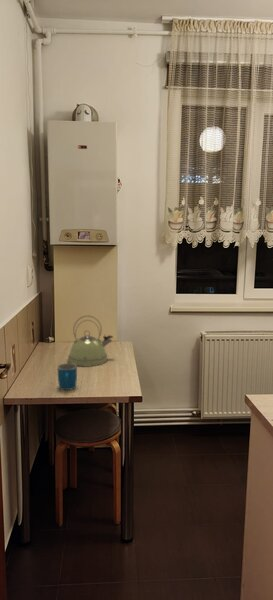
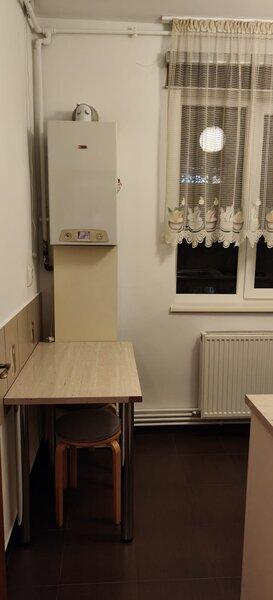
- mug (67, 377)
- kettle (90, 337)
